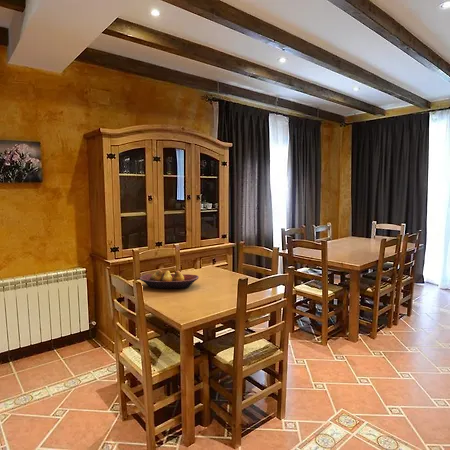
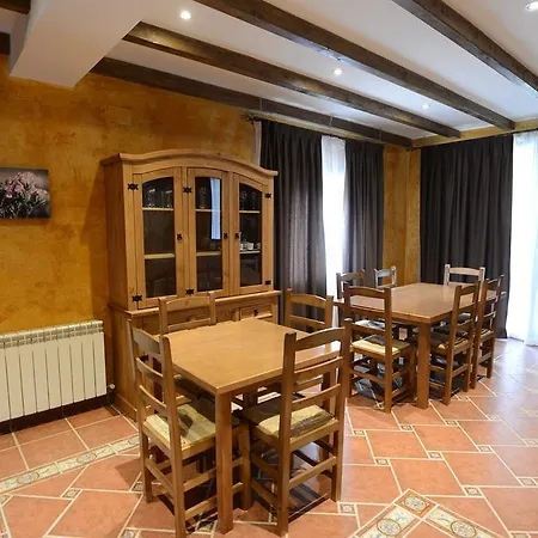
- fruit bowl (169, 278)
